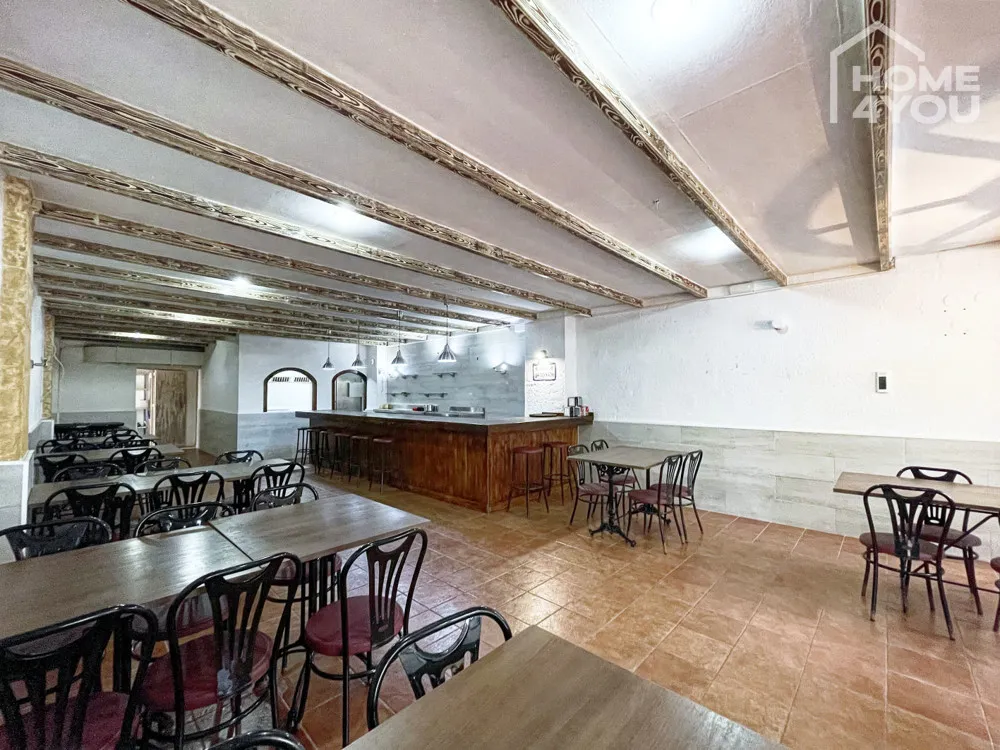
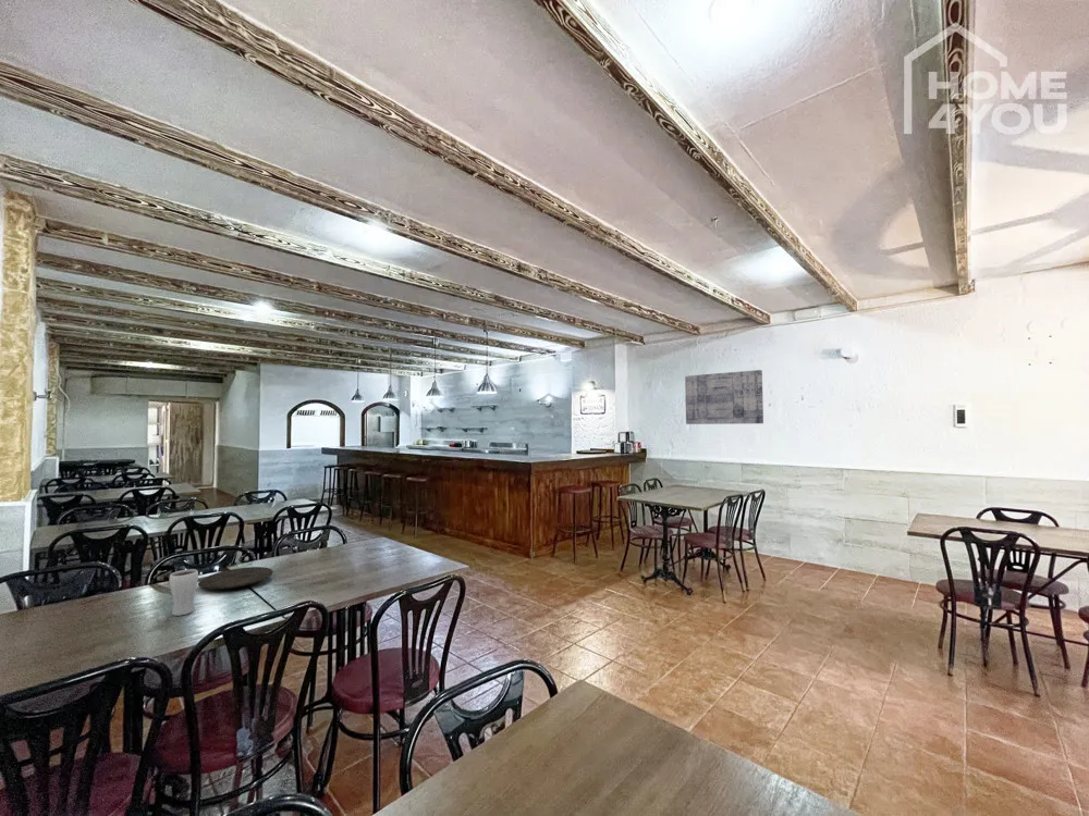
+ drinking glass (183, 592)
+ wall art (722, 398)
+ plate (236, 579)
